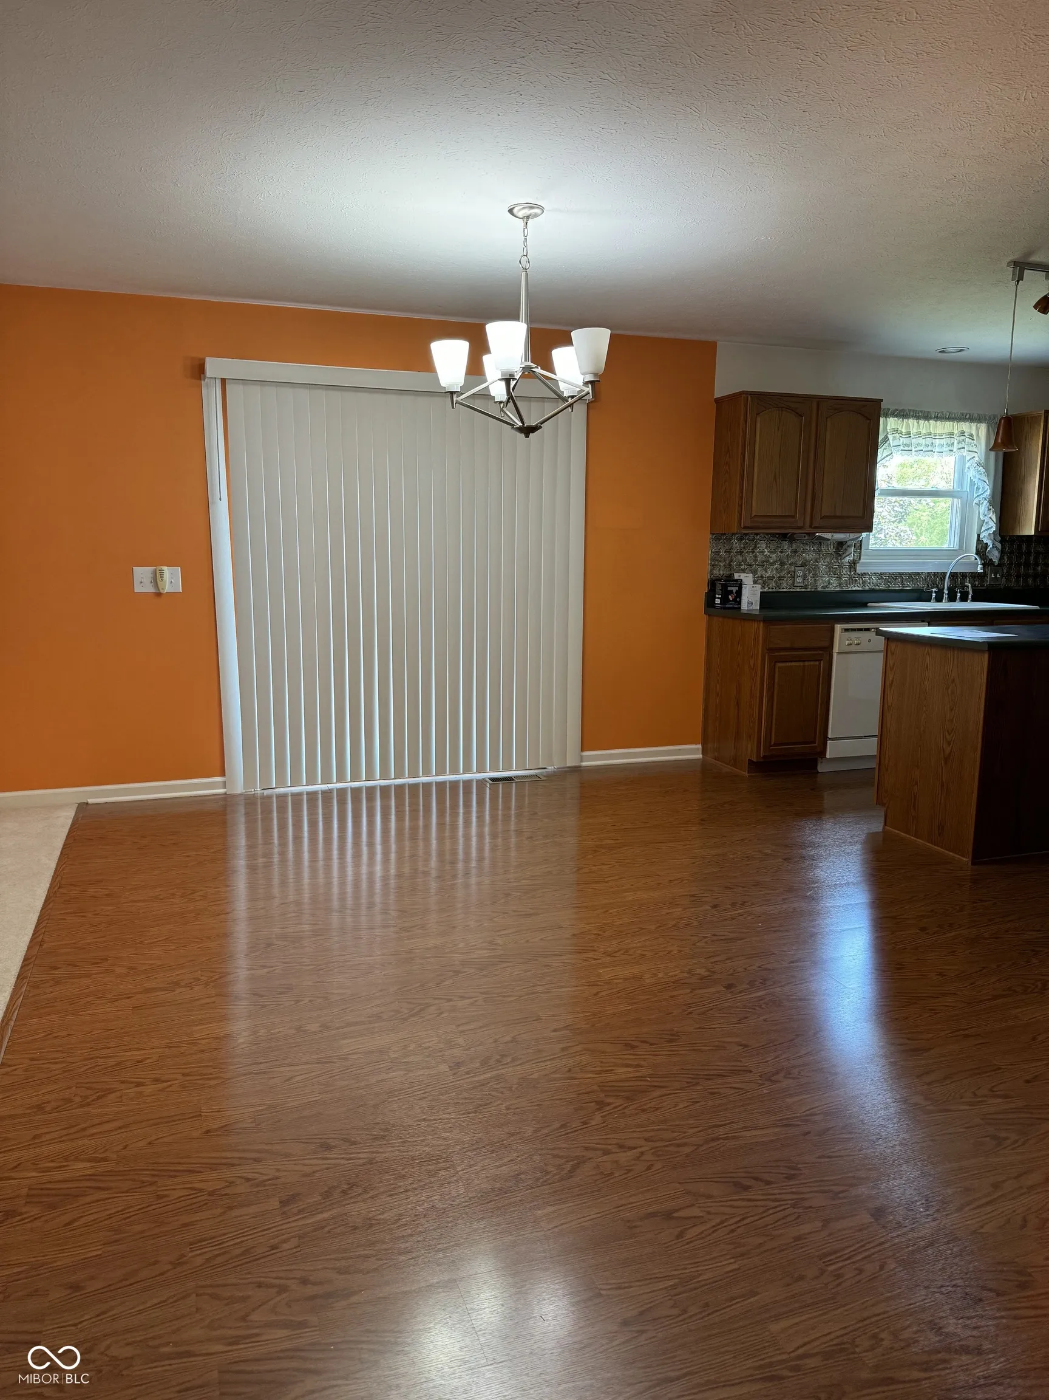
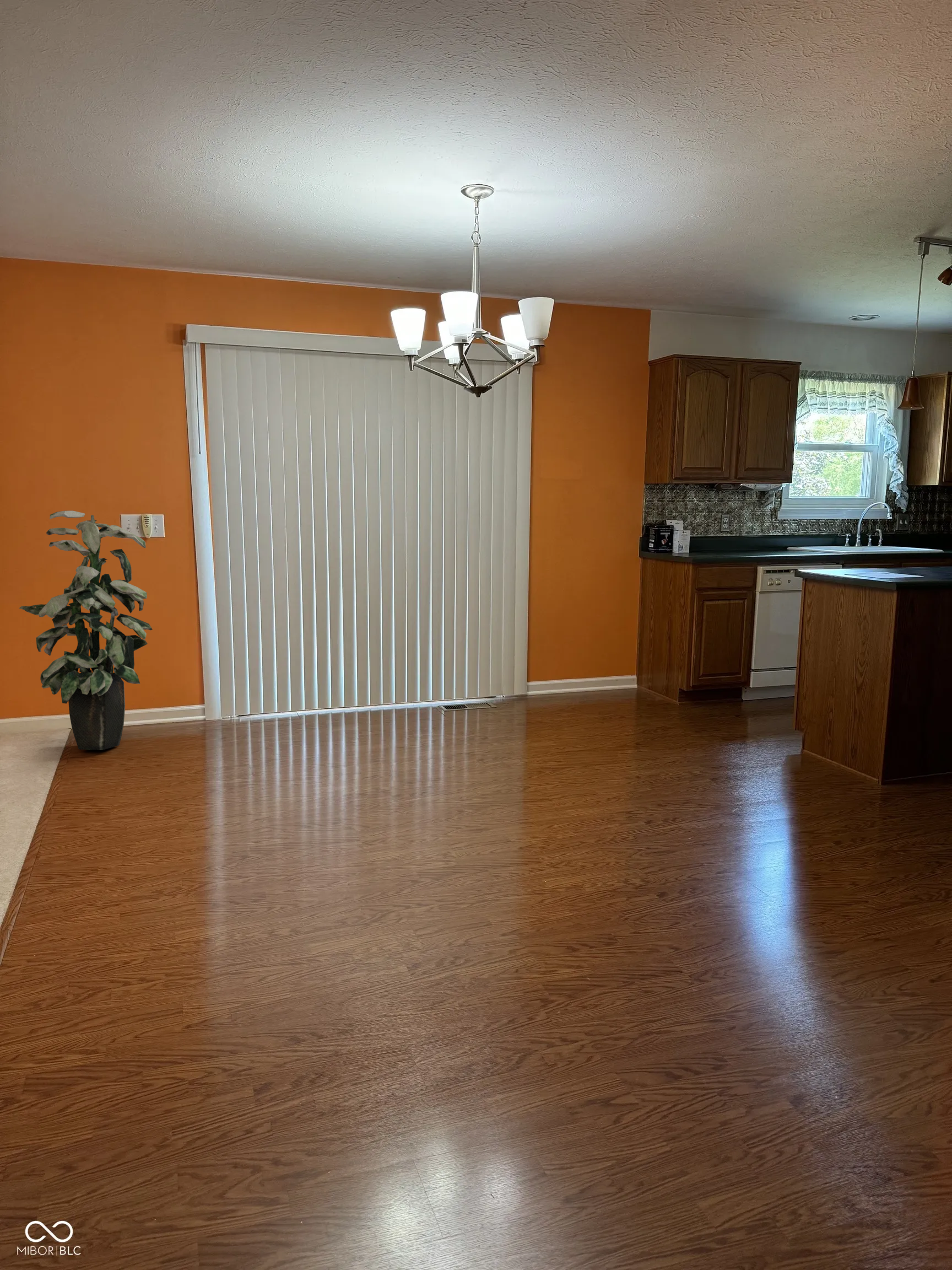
+ indoor plant (88, 631)
